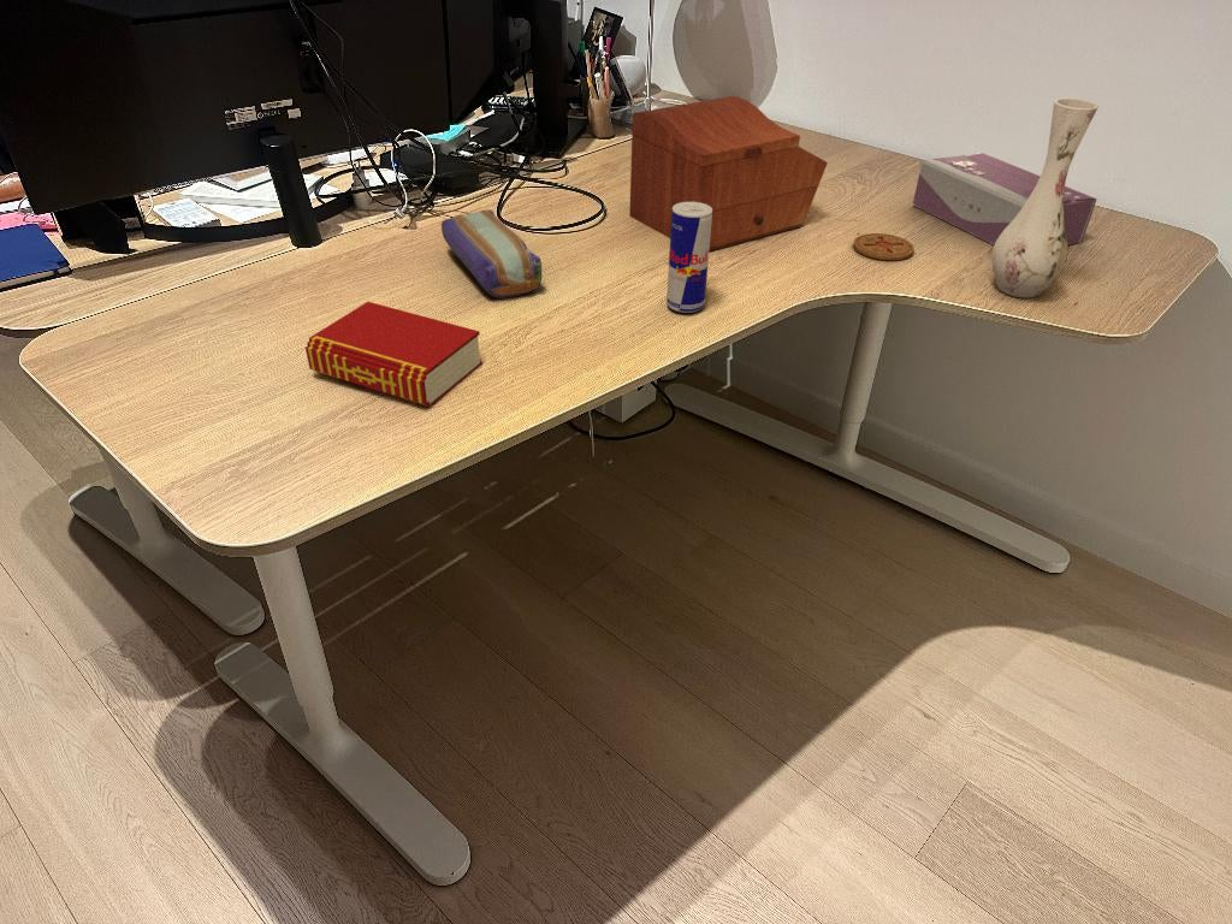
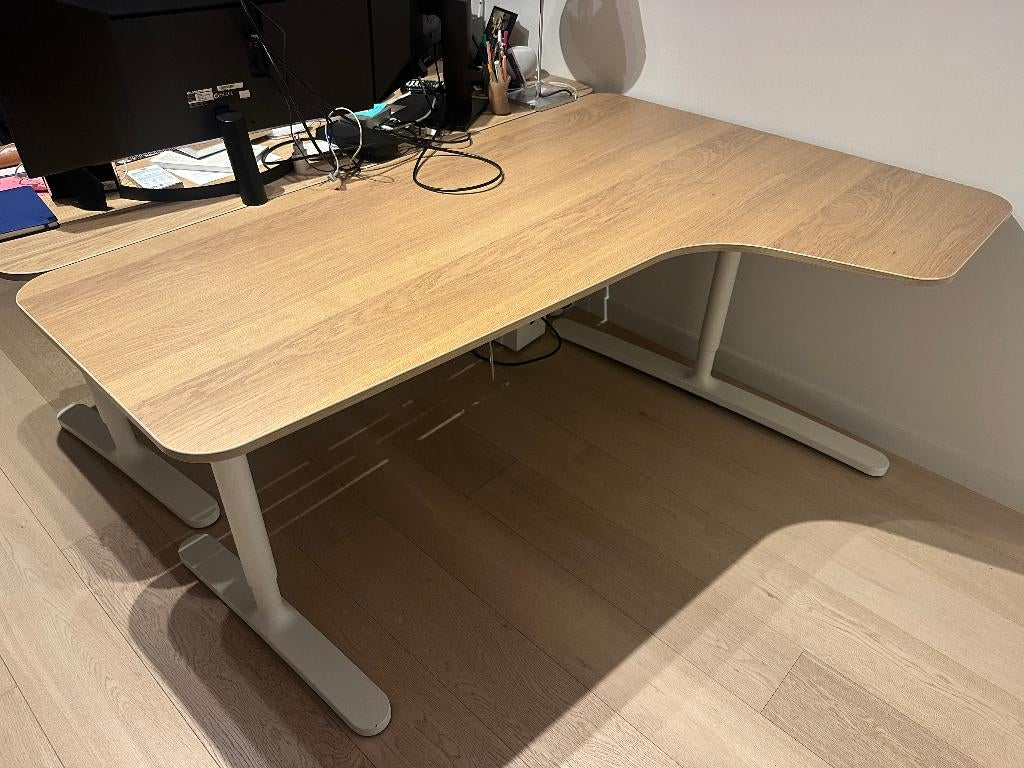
- pencil case (490, 250)
- beverage can (688, 257)
- vase (1046, 201)
- coaster (883, 245)
- sewing box (730, 167)
- tissue box (1000, 200)
- book (395, 353)
